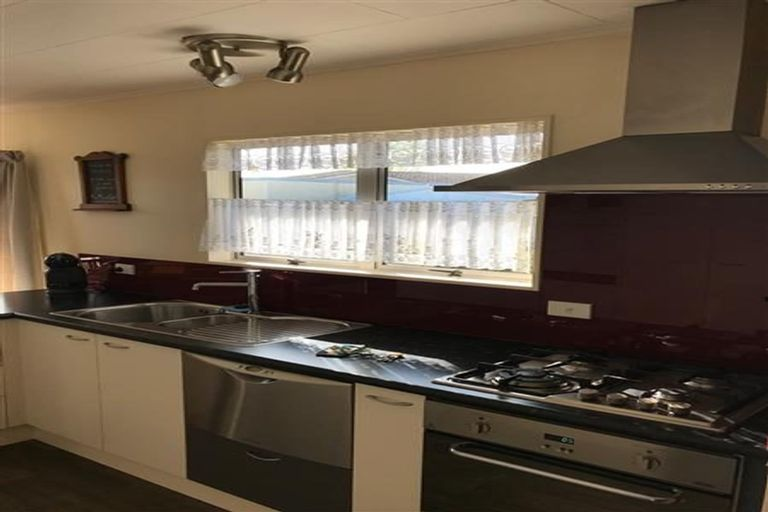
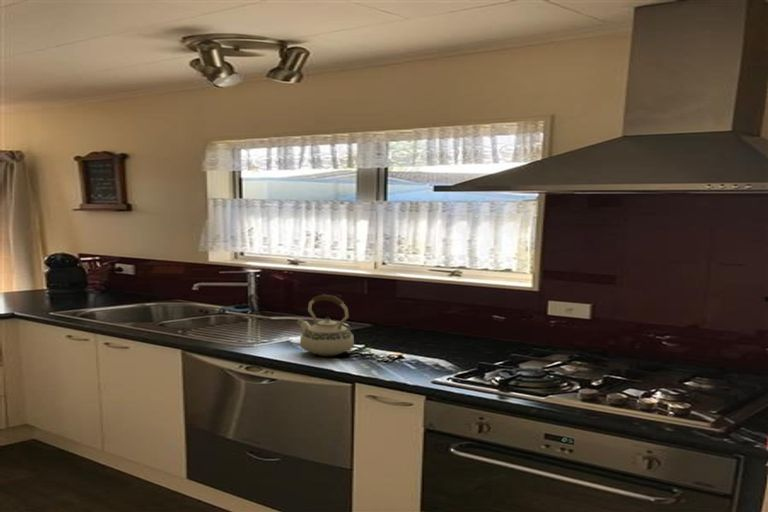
+ teakettle (322, 323)
